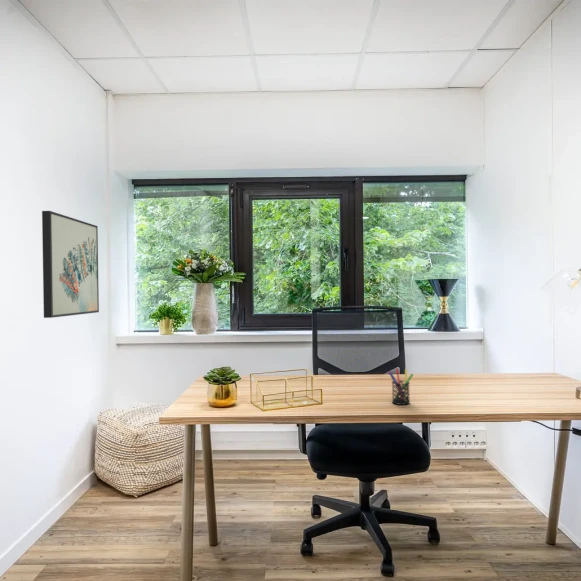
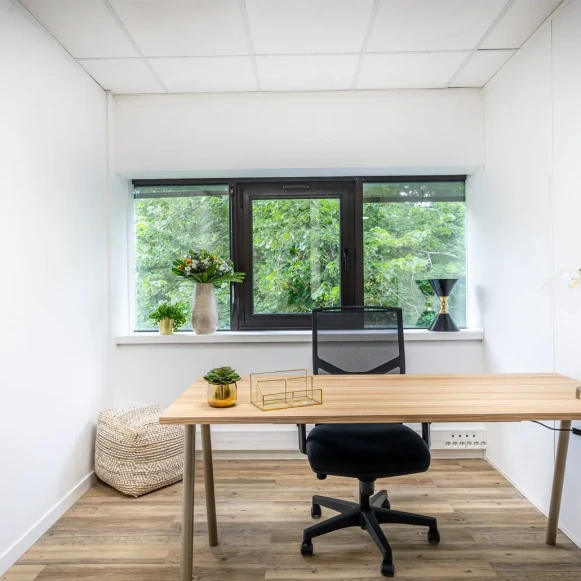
- wall art (73, 267)
- pen holder (402, 385)
